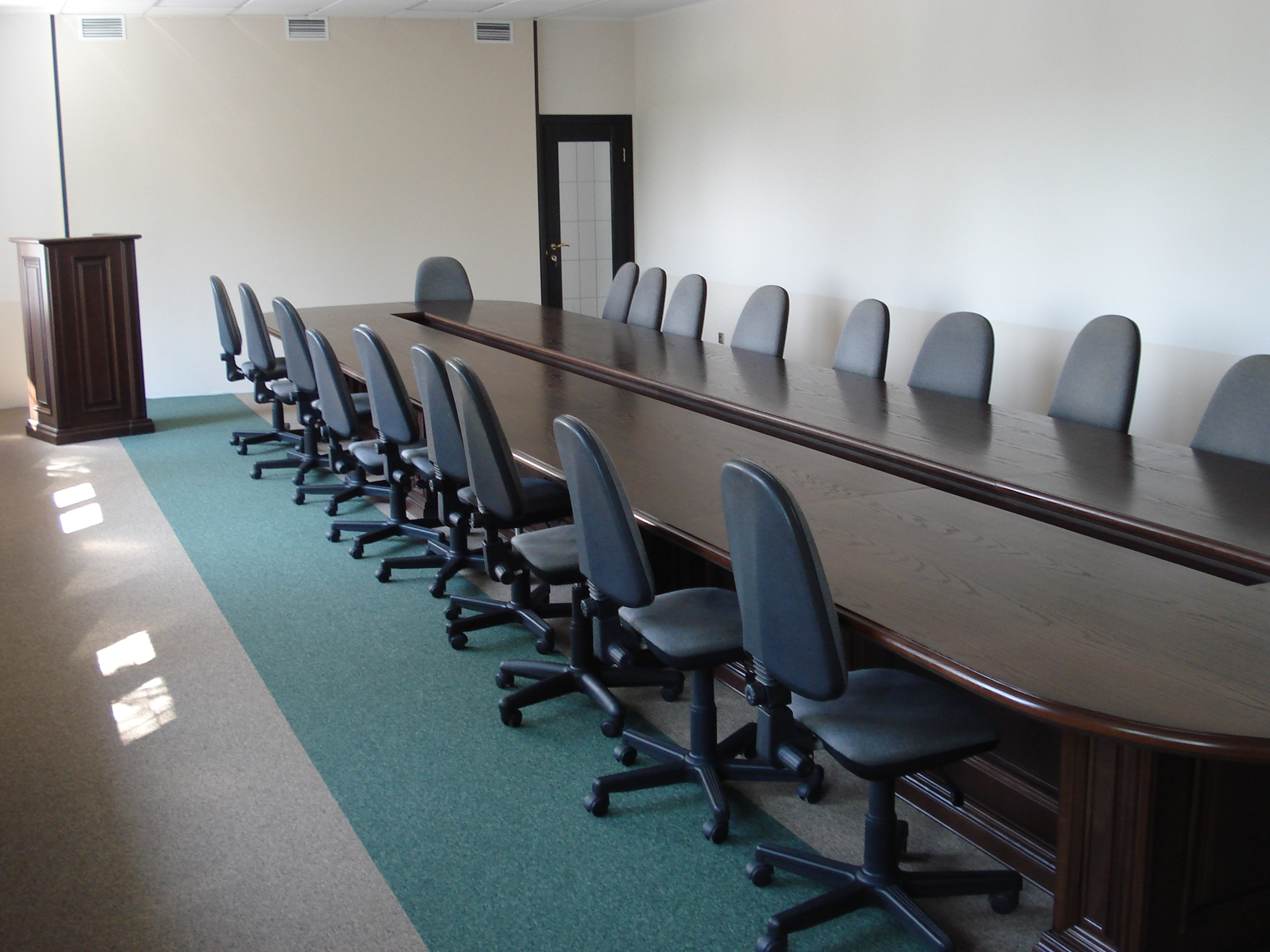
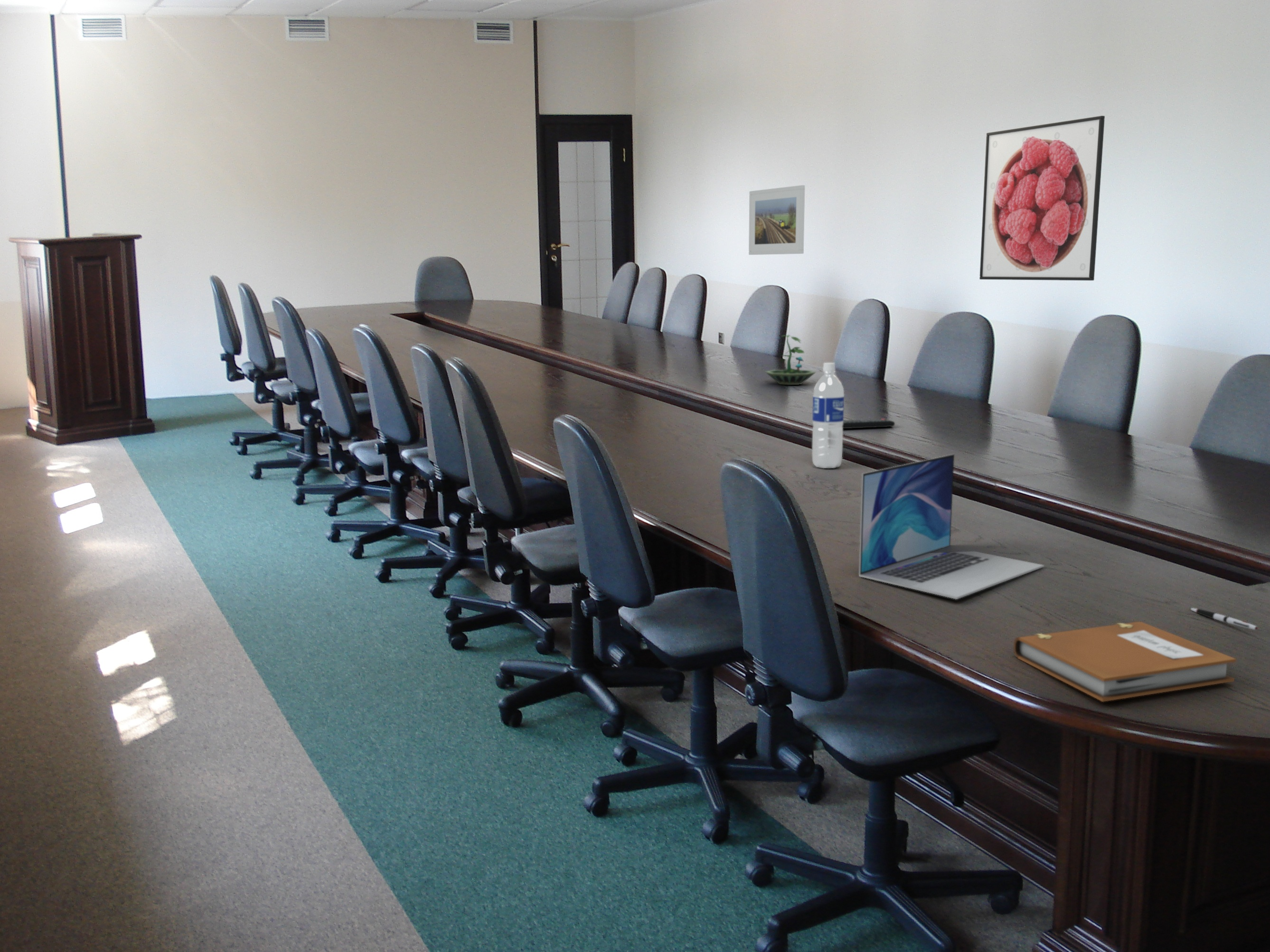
+ remote control (857, 424)
+ water bottle (828, 415)
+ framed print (775, 221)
+ notebook (1123, 657)
+ terrarium (789, 345)
+ laptop (951, 521)
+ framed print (1037, 203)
+ pen (1222, 618)
